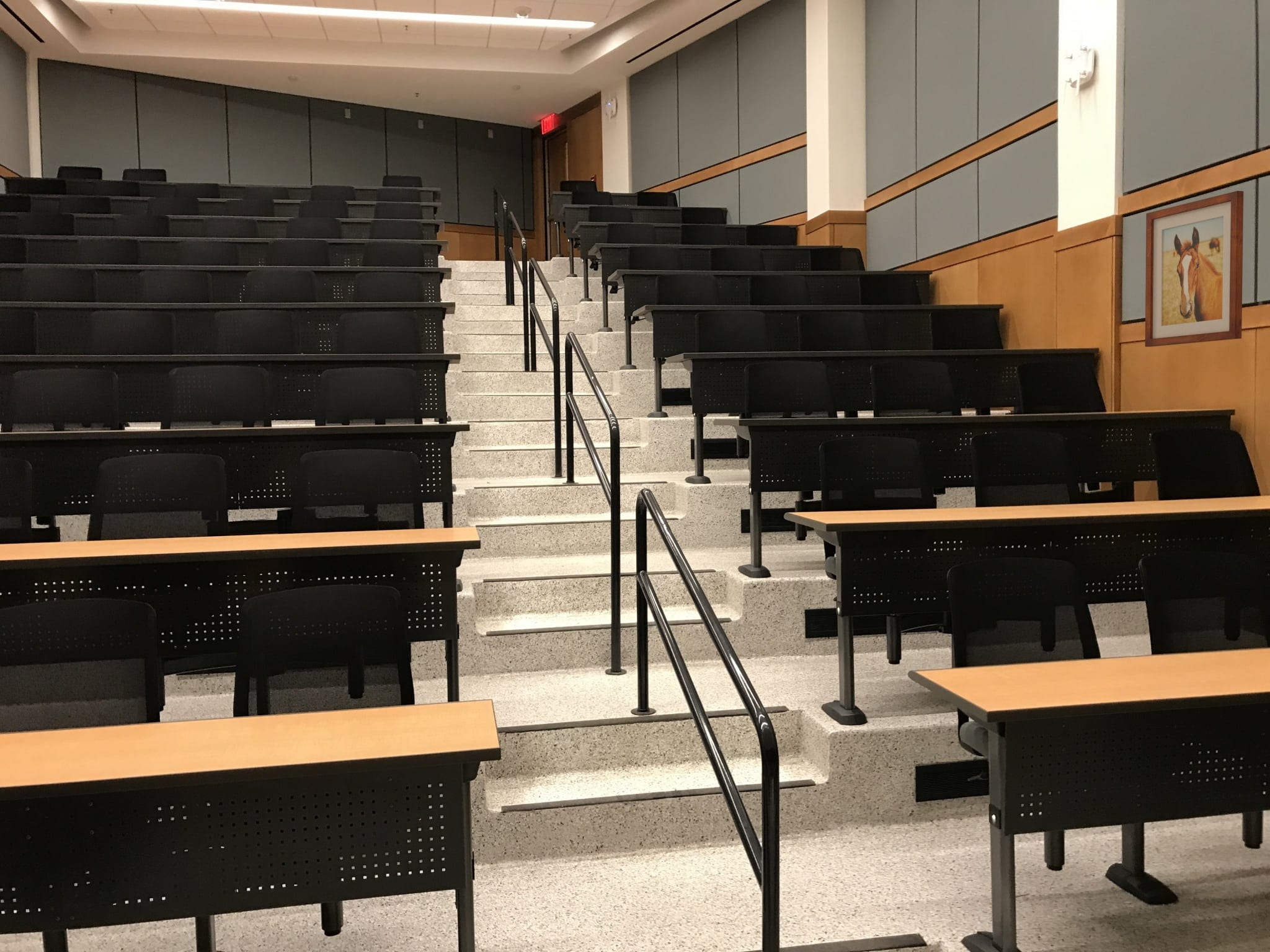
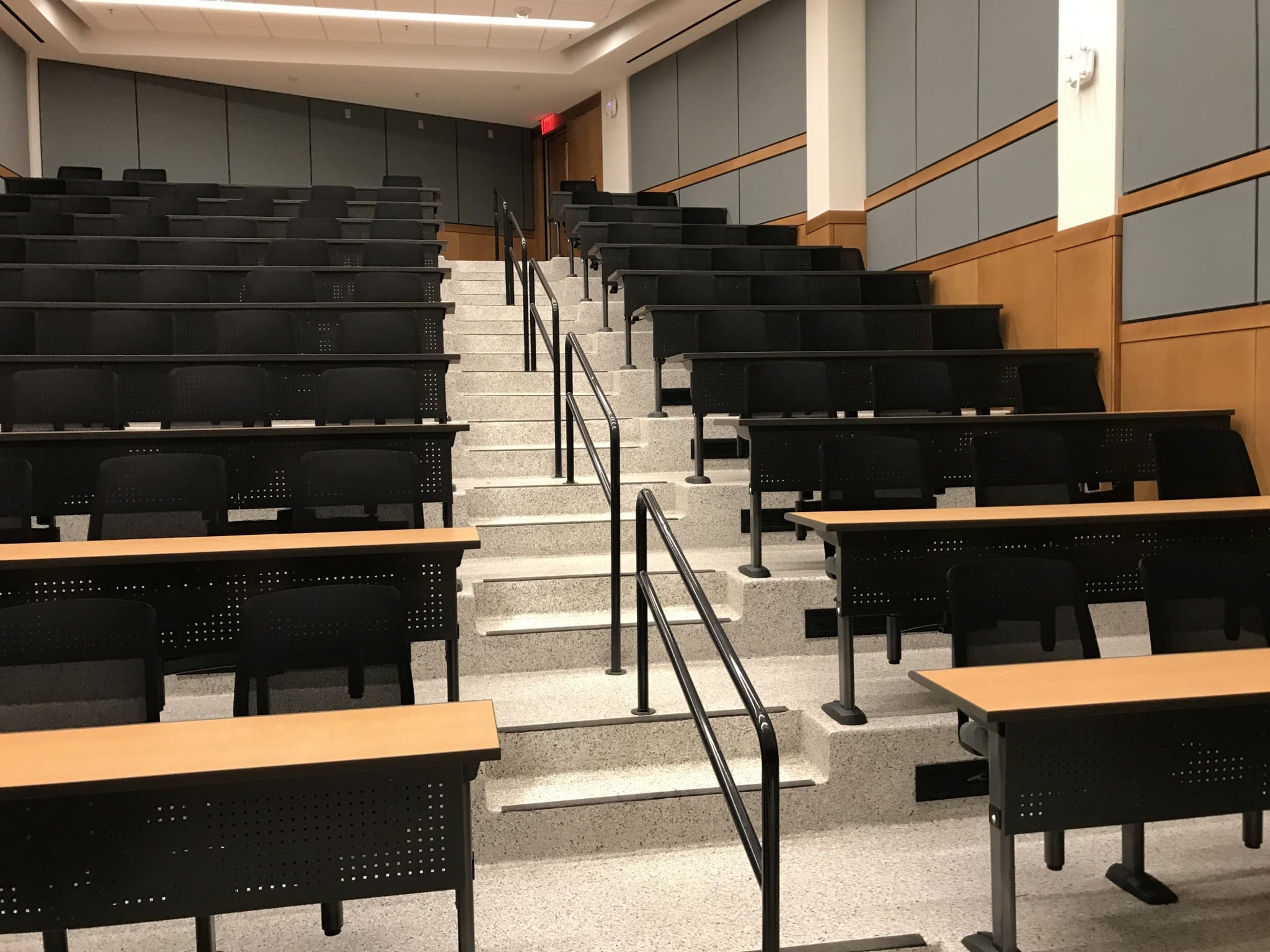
- wall art (1191, 273)
